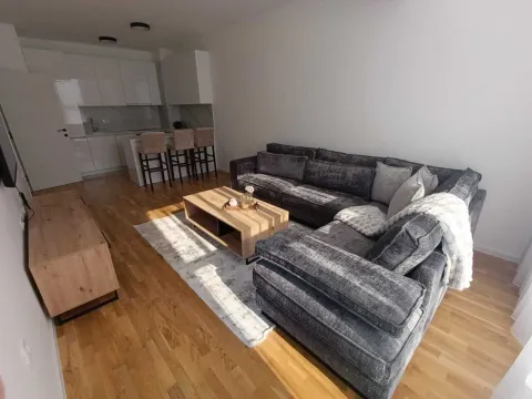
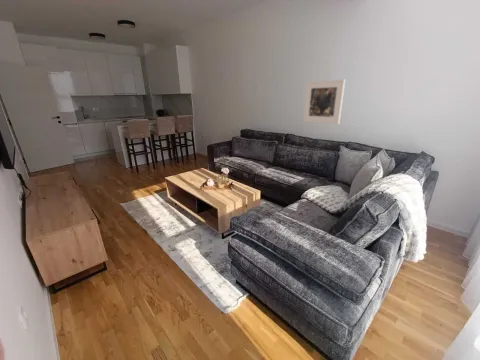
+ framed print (322, 102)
